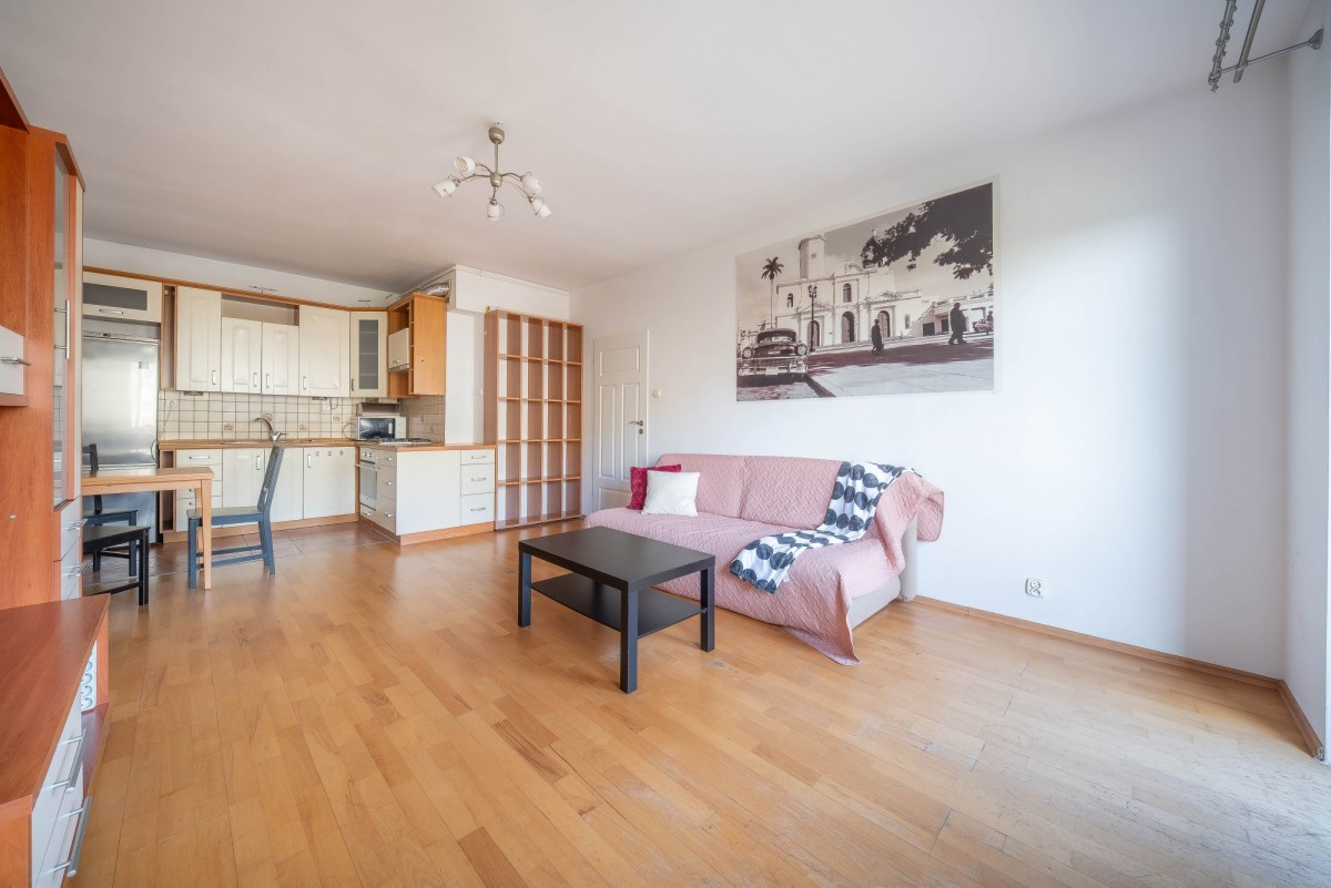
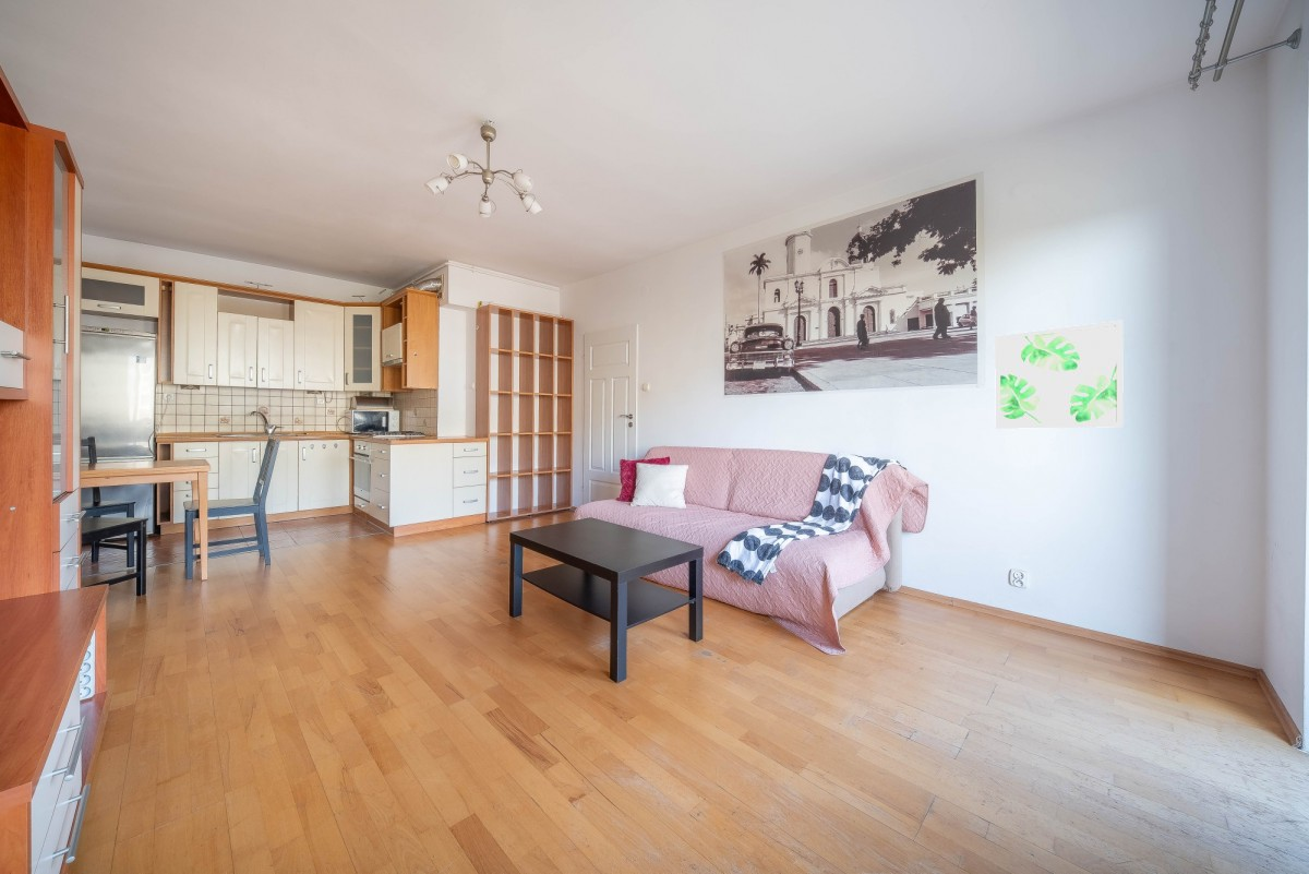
+ wall art (1055, 378)
